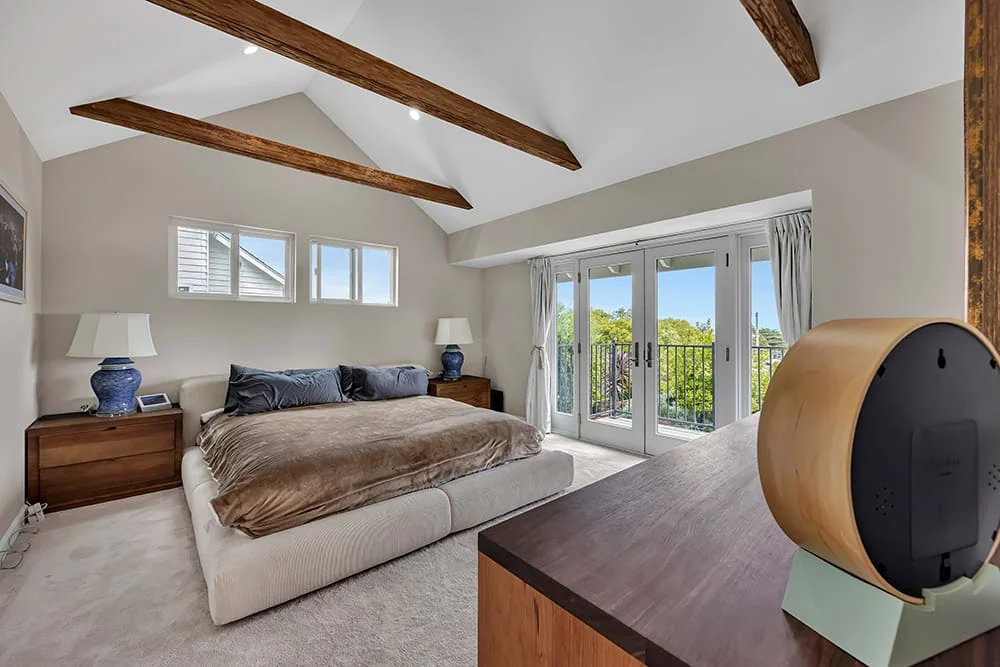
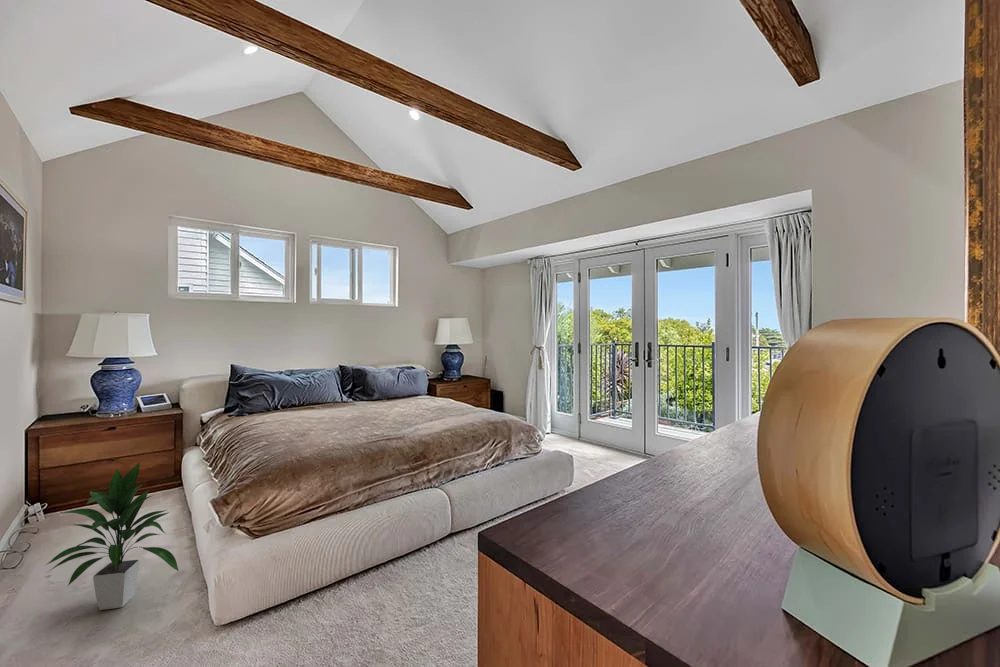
+ indoor plant (120, 537)
